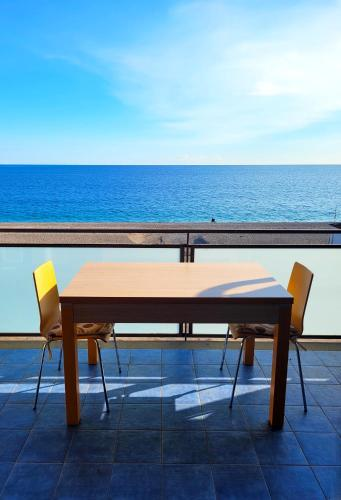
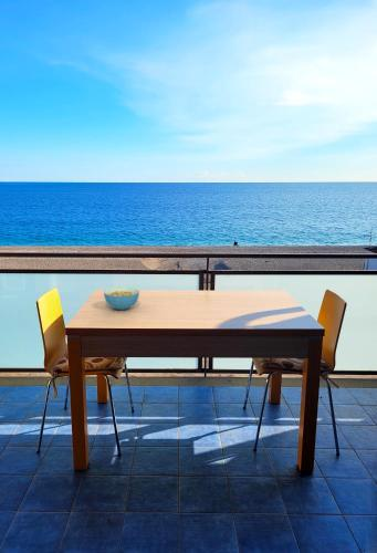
+ cereal bowl (122, 300)
